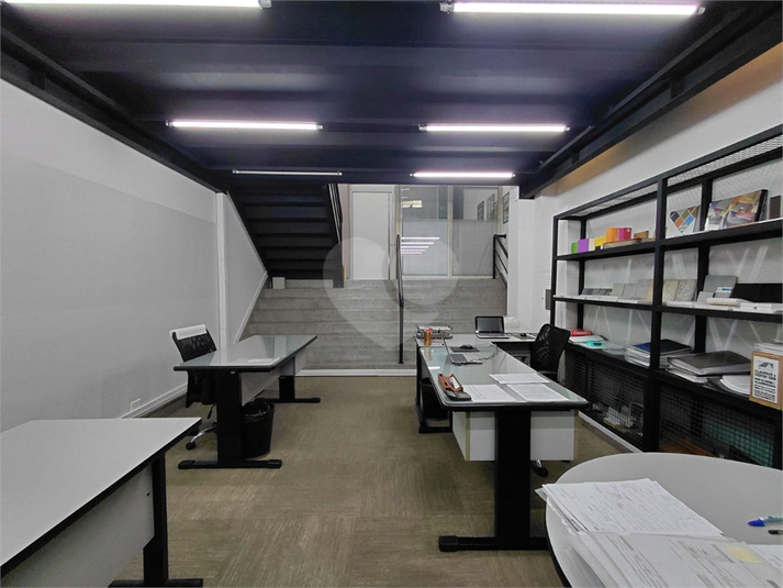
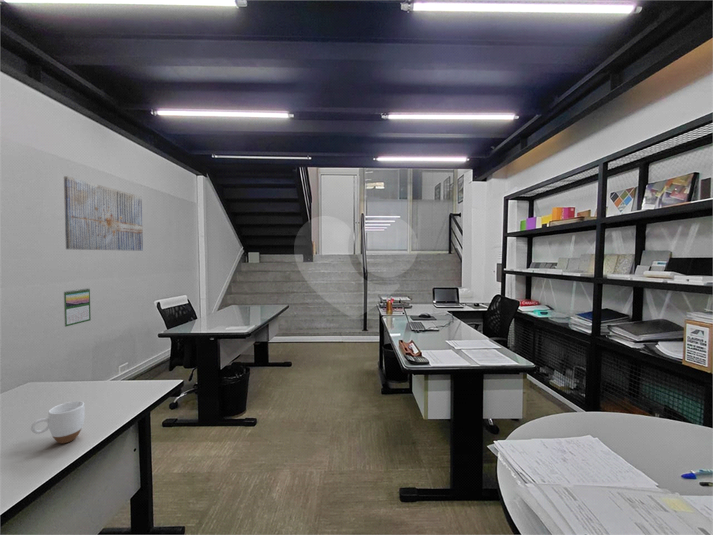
+ calendar (77, 306)
+ mug (58, 425)
+ wall art (109, 219)
